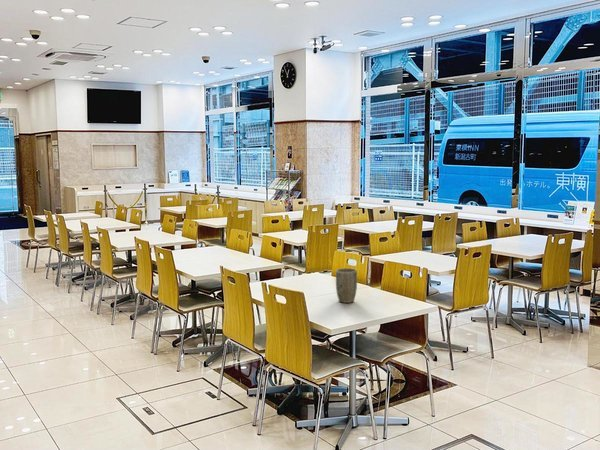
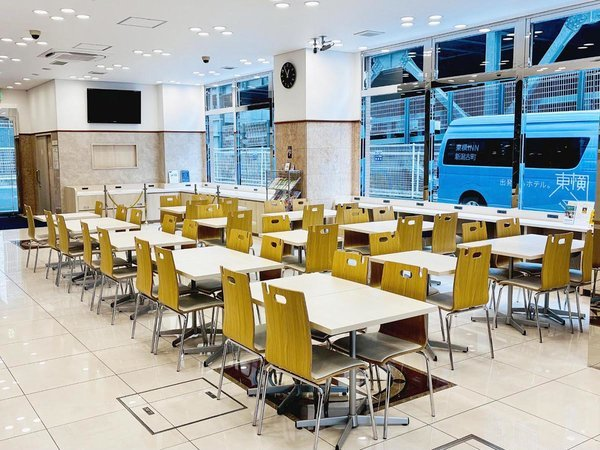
- plant pot (346, 285)
